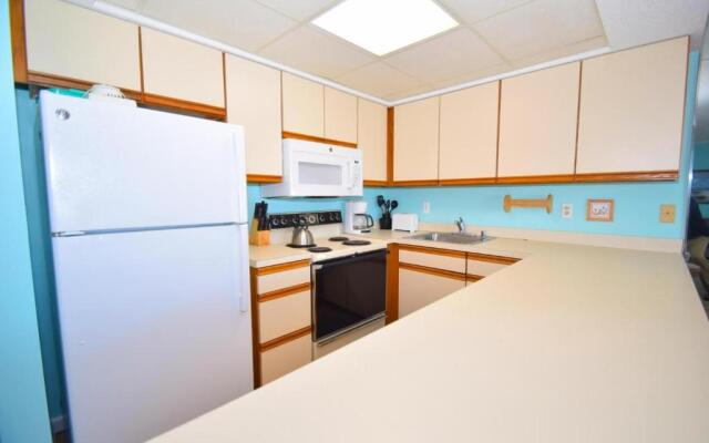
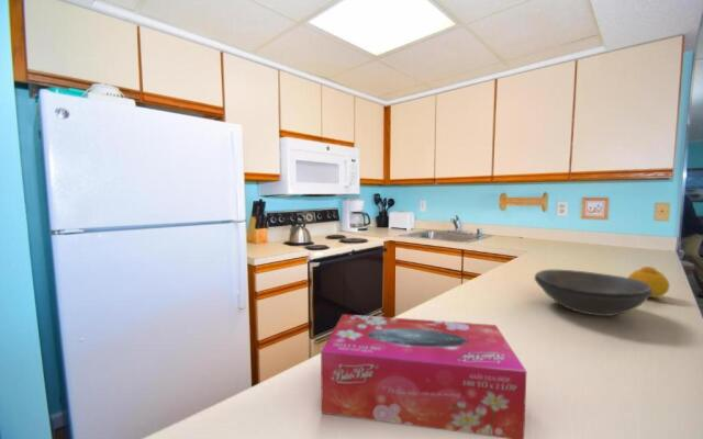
+ tissue box (415, 364)
+ fruit (647, 281)
+ bowl (588, 294)
